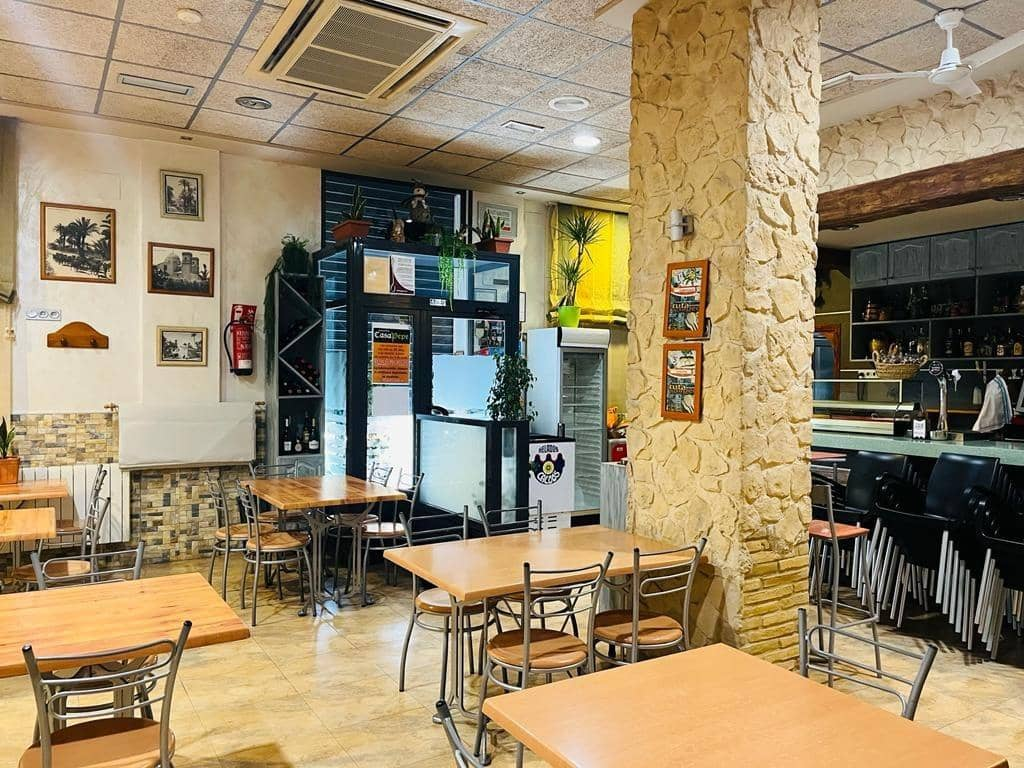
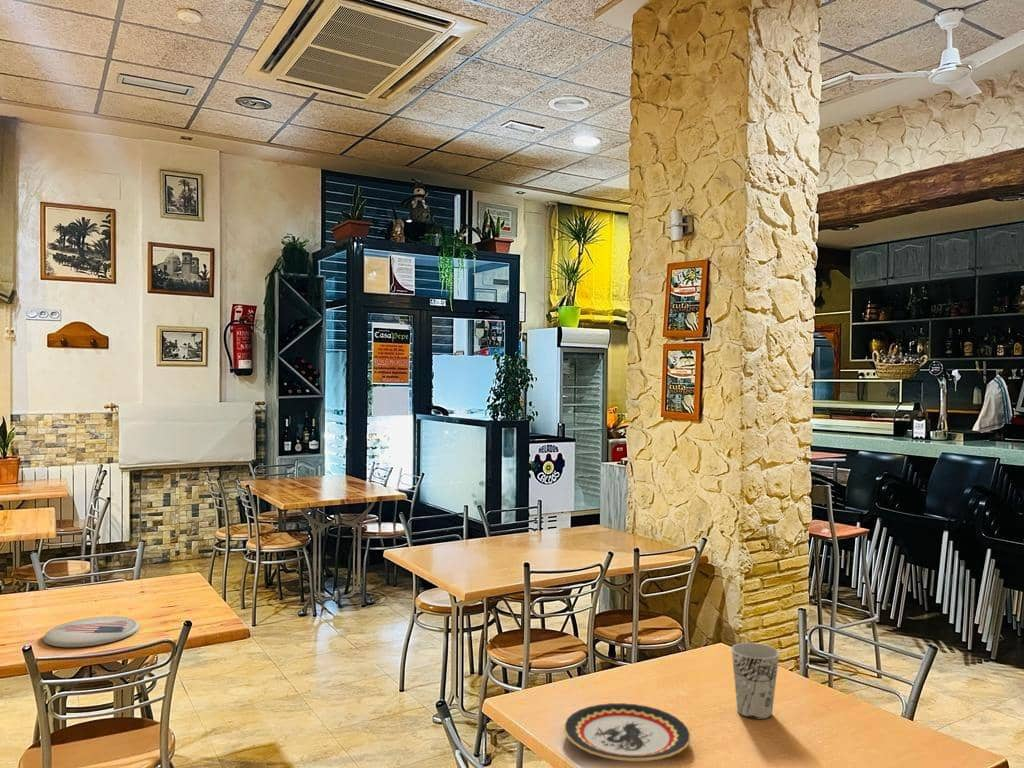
+ plate (92, 630)
+ plate (626, 734)
+ cup (754, 681)
